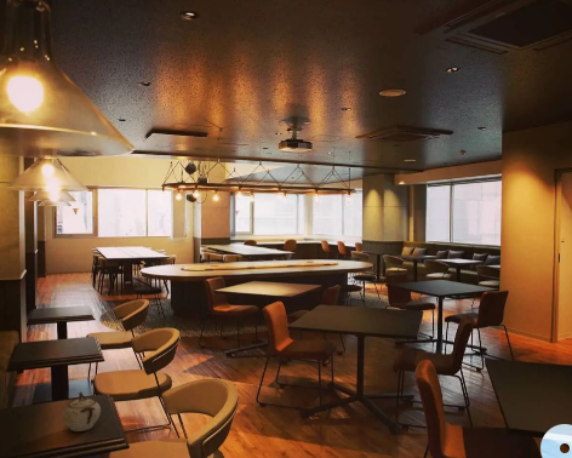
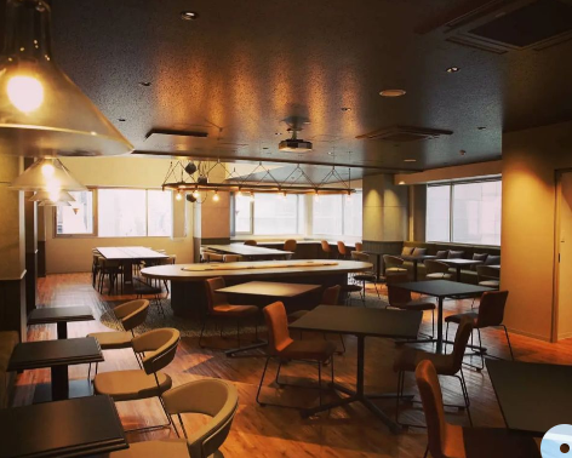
- sugar bowl (81, 410)
